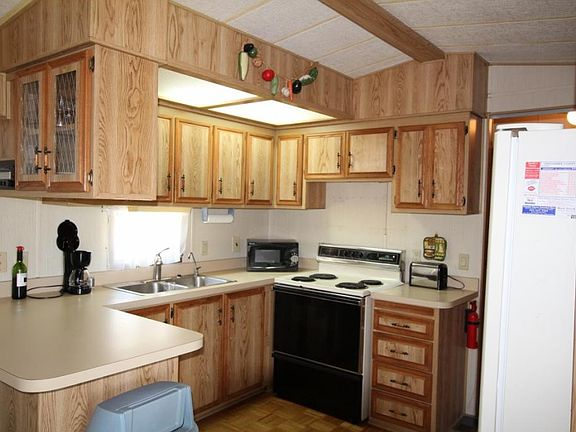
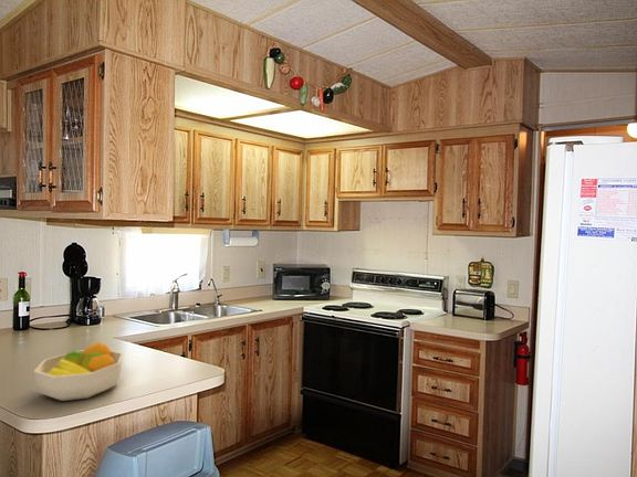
+ fruit bowl (81, 369)
